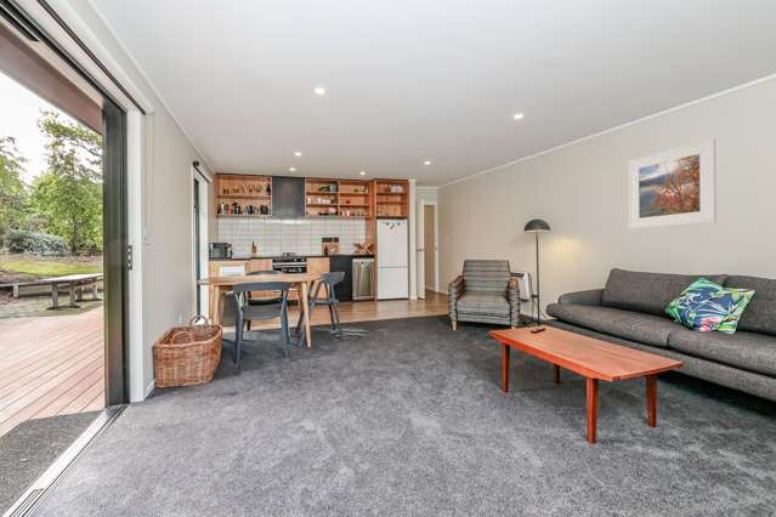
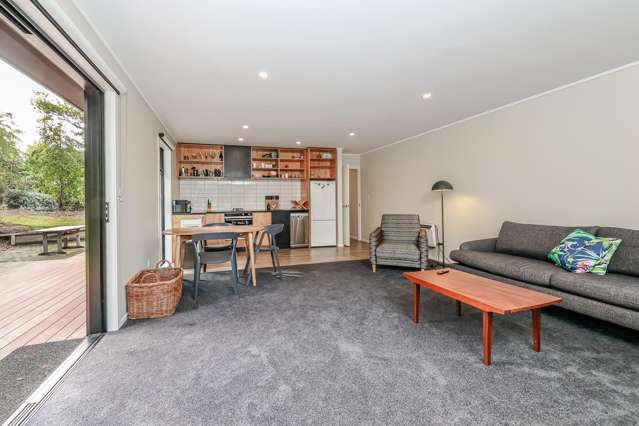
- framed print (667, 188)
